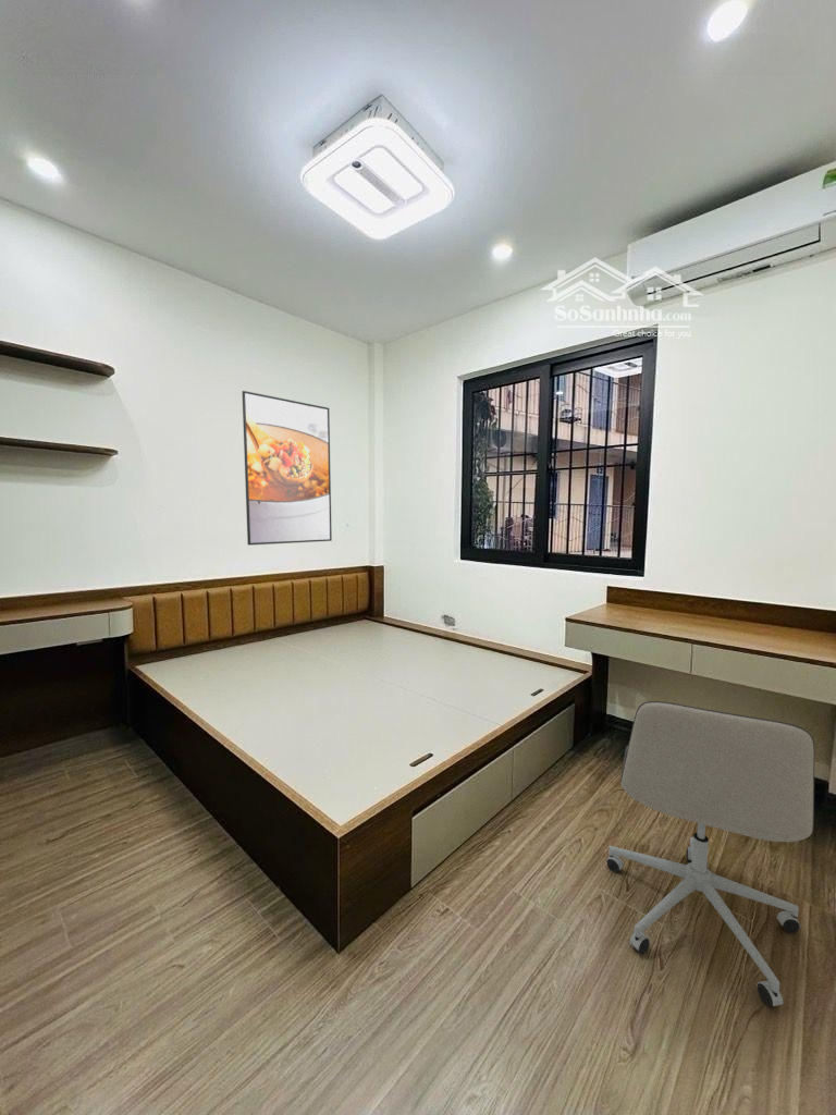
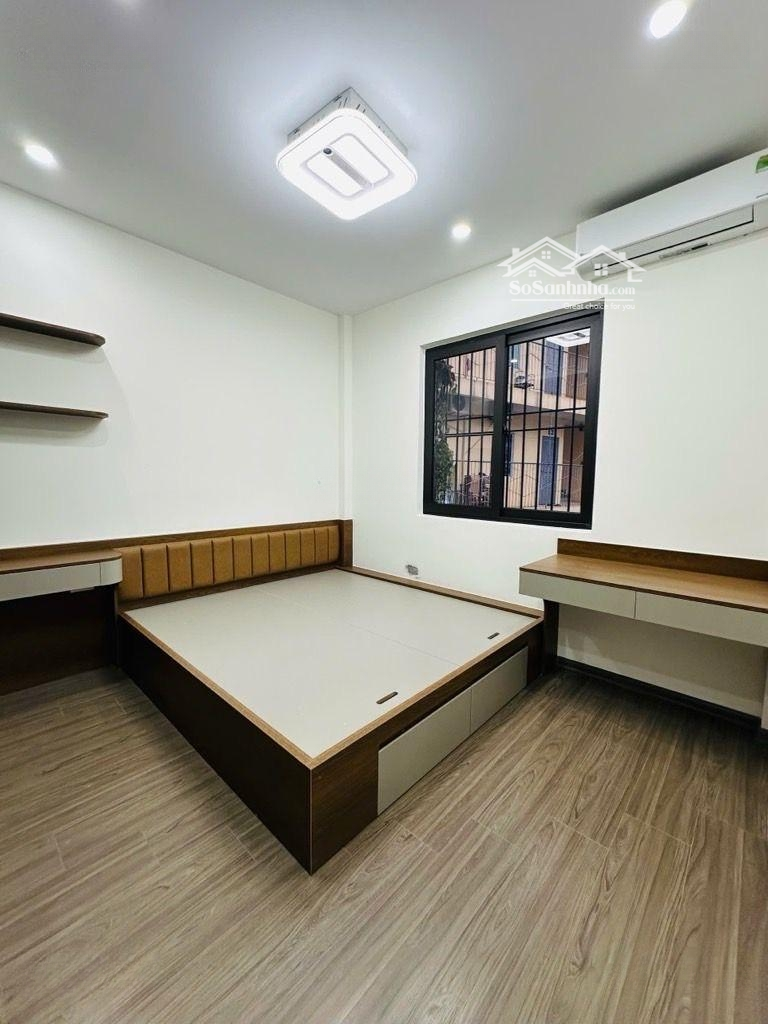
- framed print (291, 471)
- office chair (703, 799)
